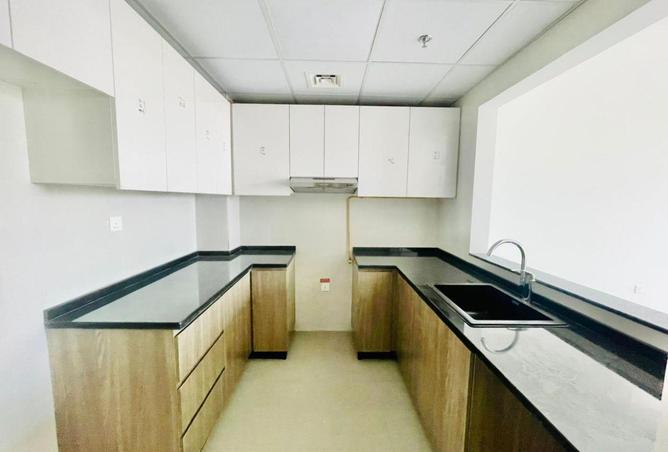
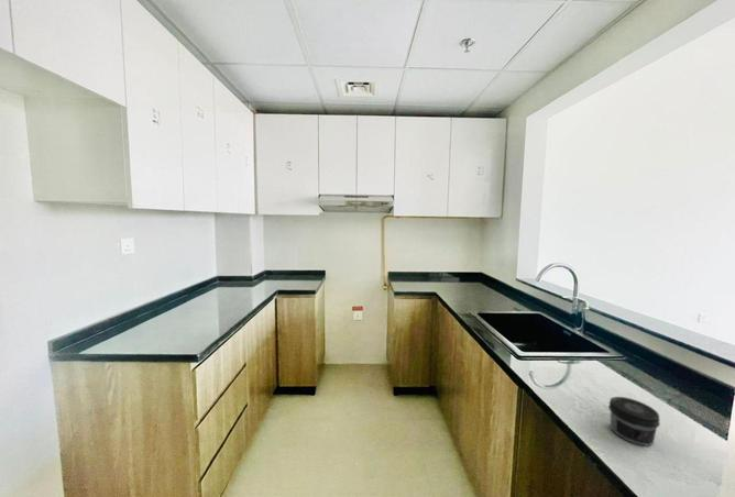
+ jar (632, 420)
